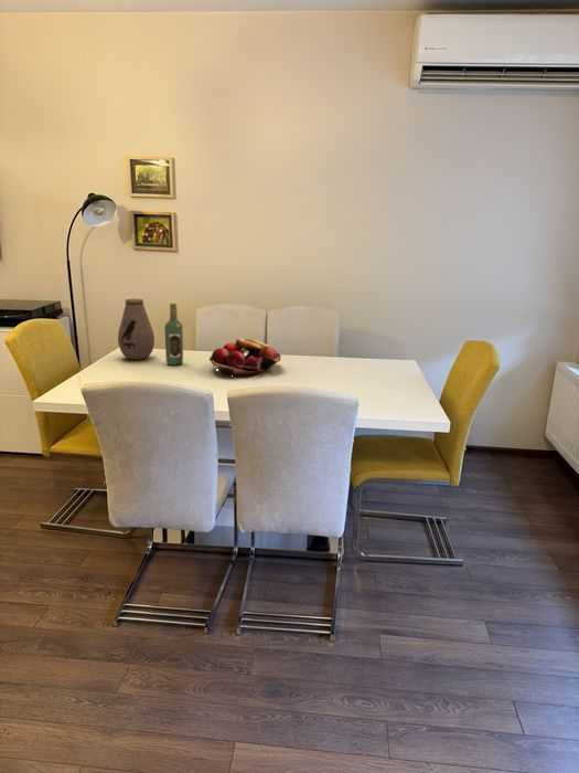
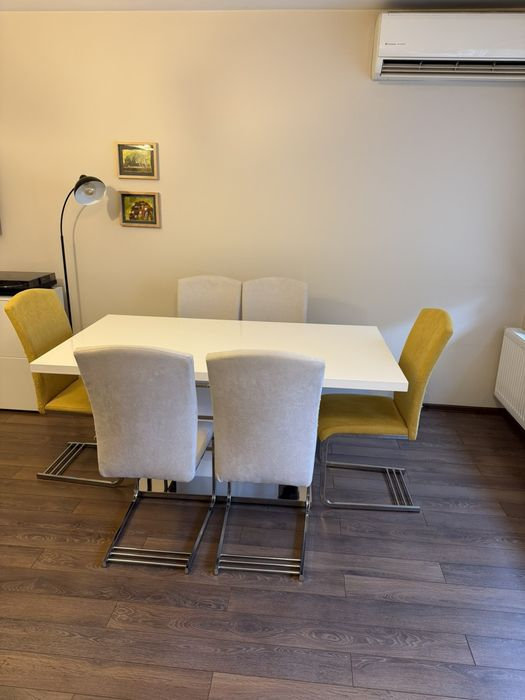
- wine bottle (173, 333)
- vase (136, 329)
- fruit basket (246, 356)
